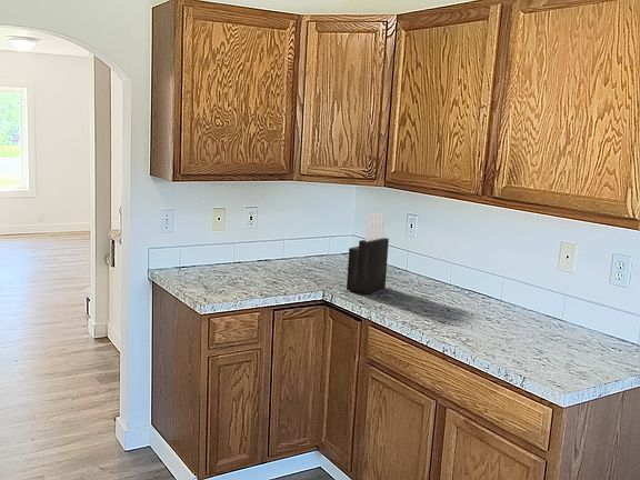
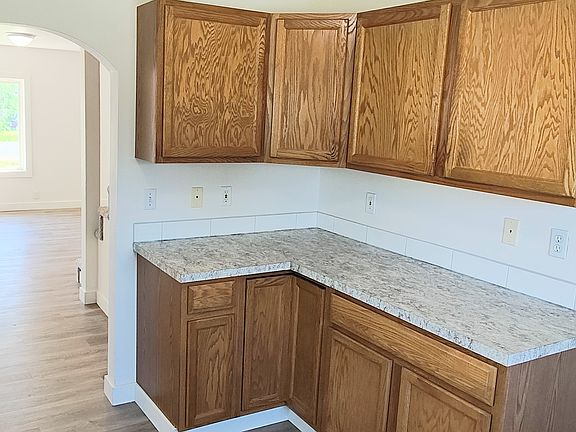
- knife block (366, 251)
